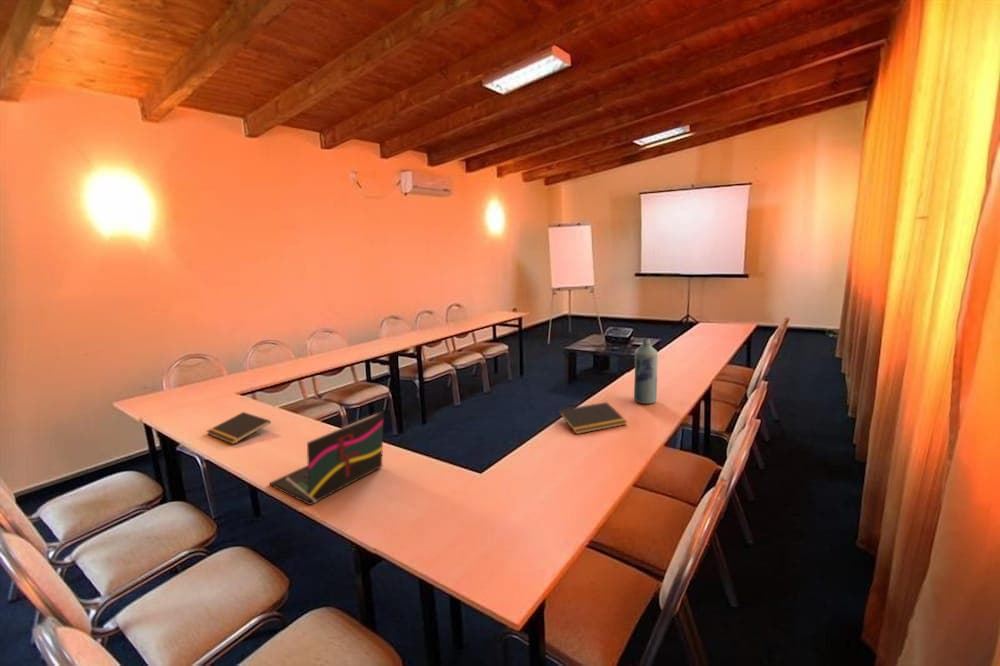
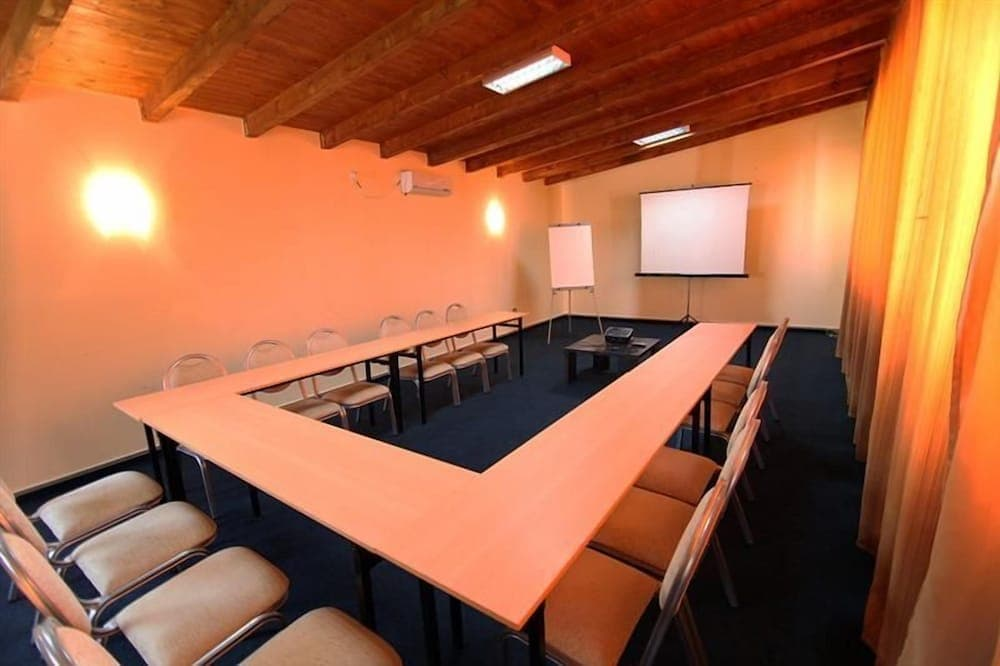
- notepad (592, 417)
- notepad (238, 427)
- laptop (317, 452)
- bottle (645, 370)
